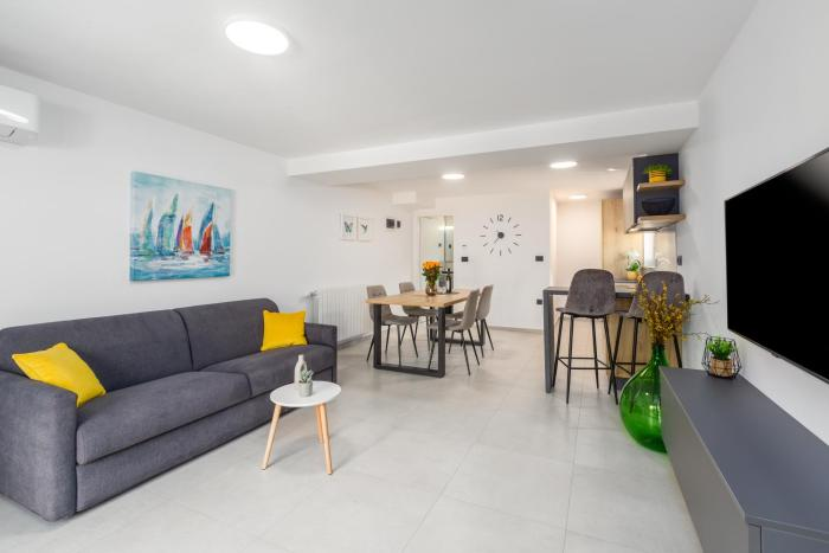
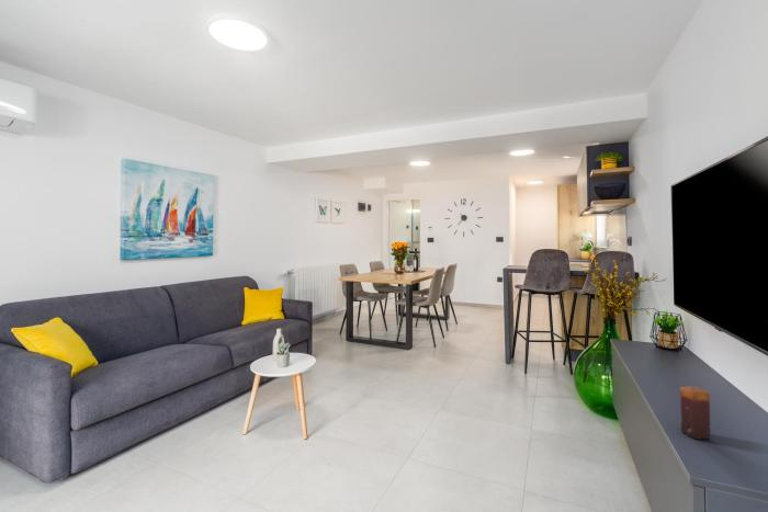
+ candle (694, 411)
